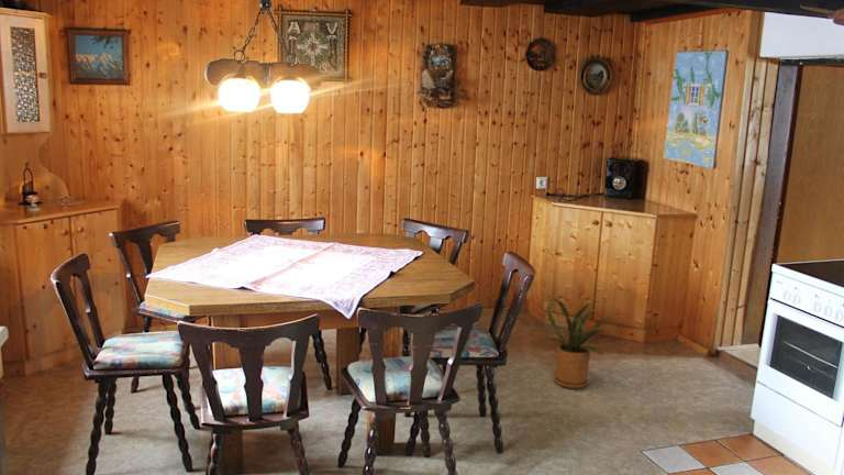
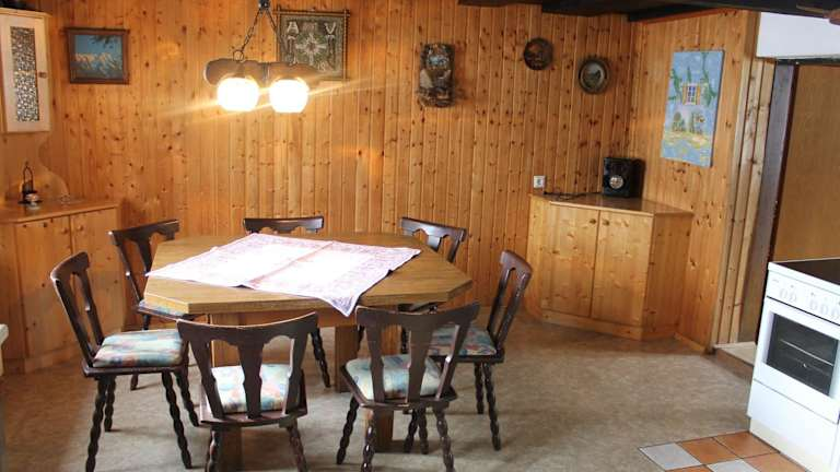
- house plant (578, 338)
